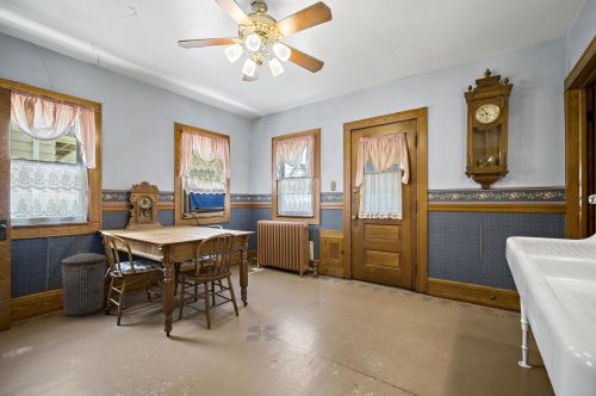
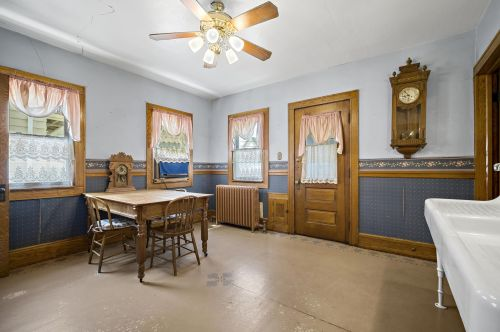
- trash can (83, 280)
